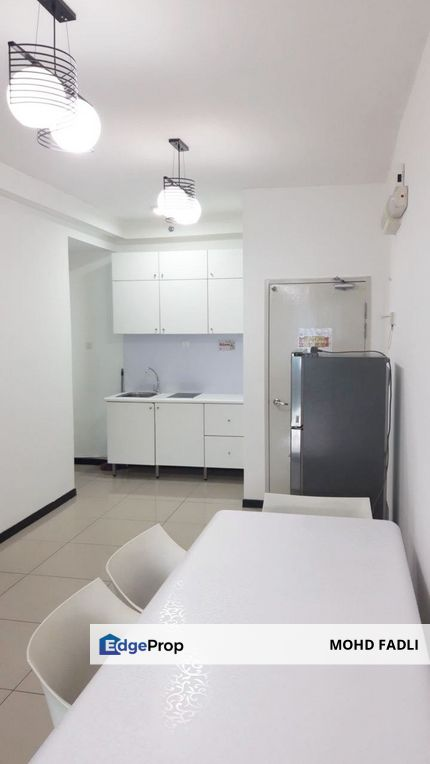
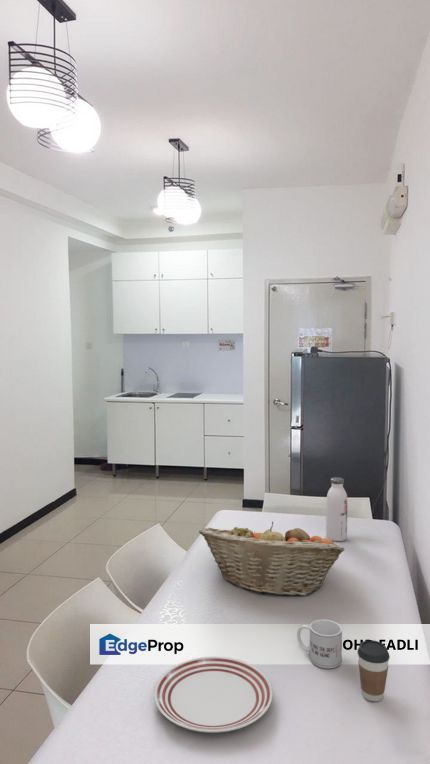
+ mug (318, 641)
+ water bottle (336, 508)
+ dinner plate (213, 695)
+ fruit basket (269, 550)
+ coffee cup (373, 671)
